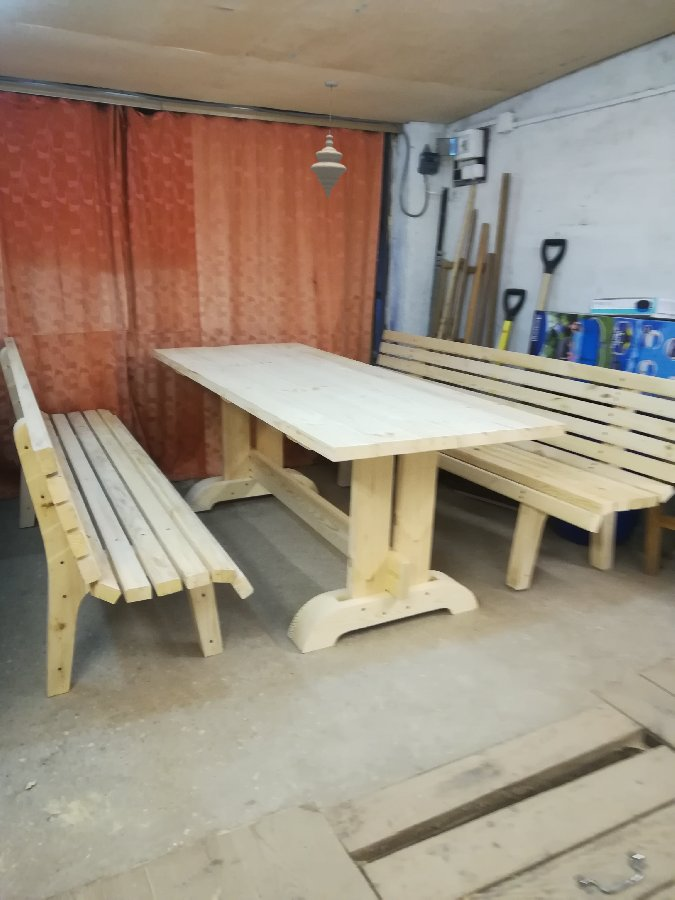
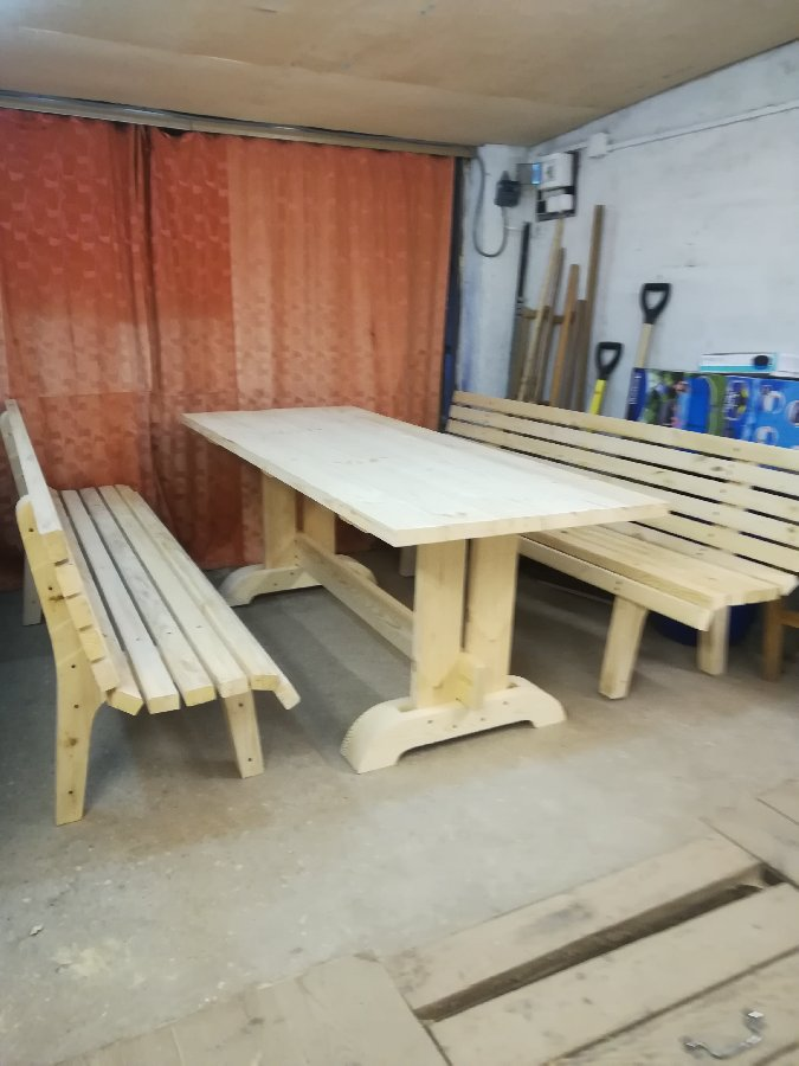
- pendant light (329, 140)
